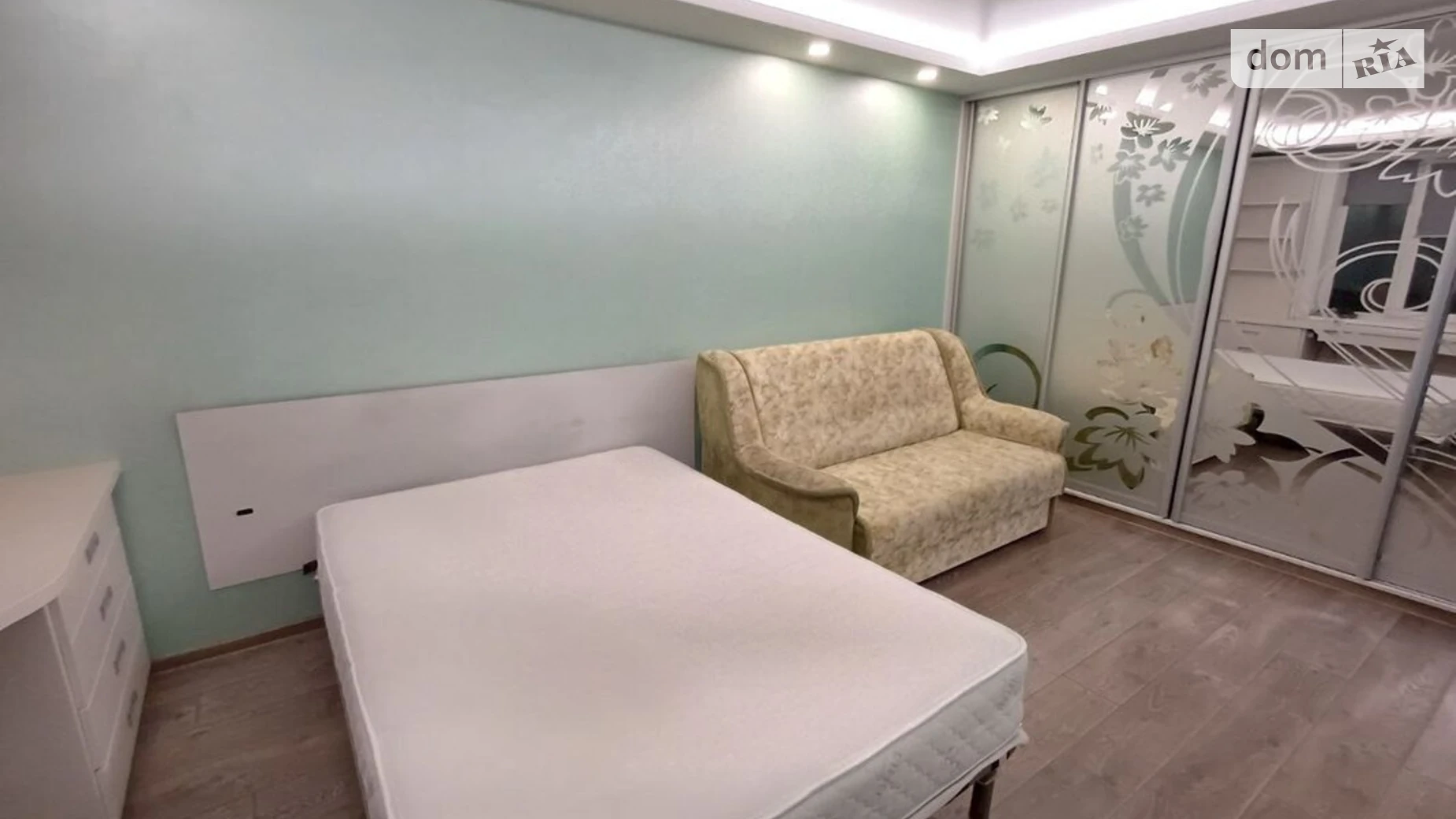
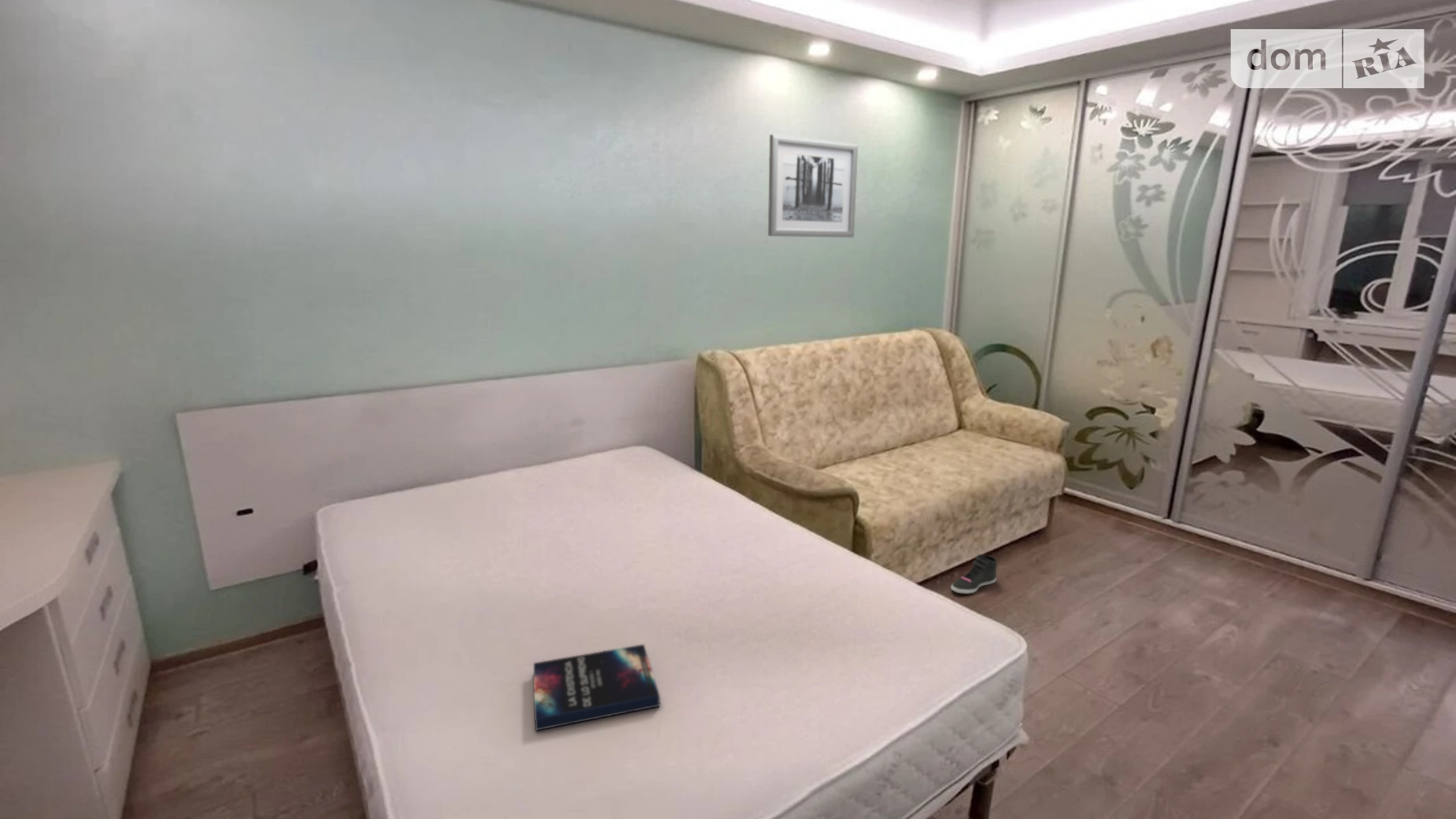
+ hardback book (594, 684)
+ sneaker (974, 572)
+ wall art (814, 189)
